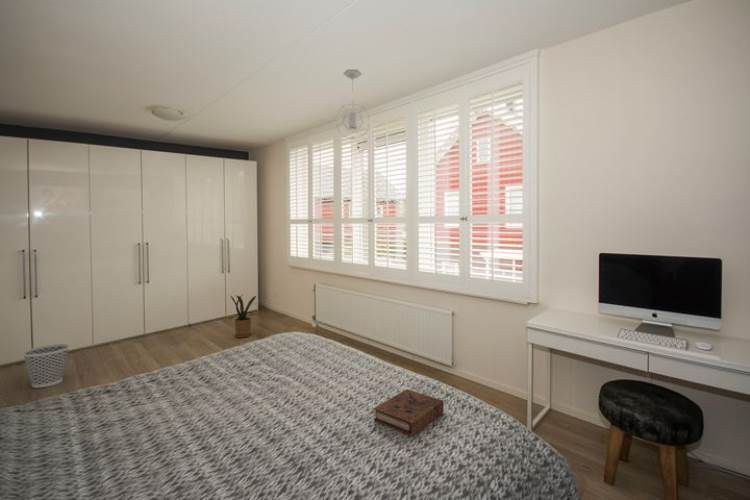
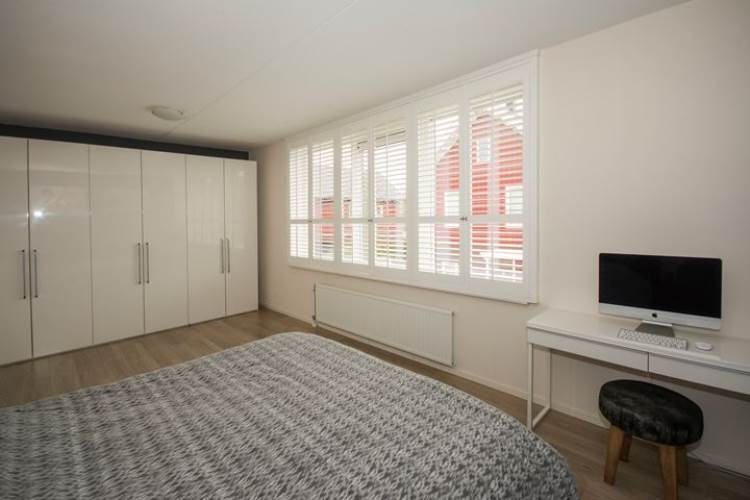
- pendant light (352, 106)
- wastebasket (47, 366)
- house plant (245, 314)
- book (409, 410)
